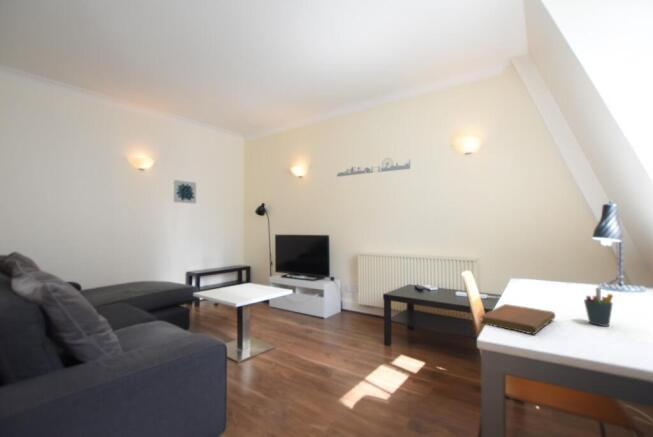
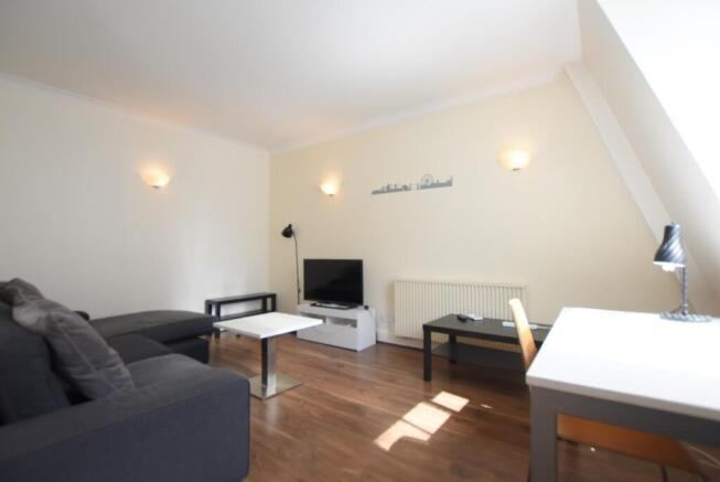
- pen holder (598, 306)
- notebook (518, 317)
- wall art (185, 192)
